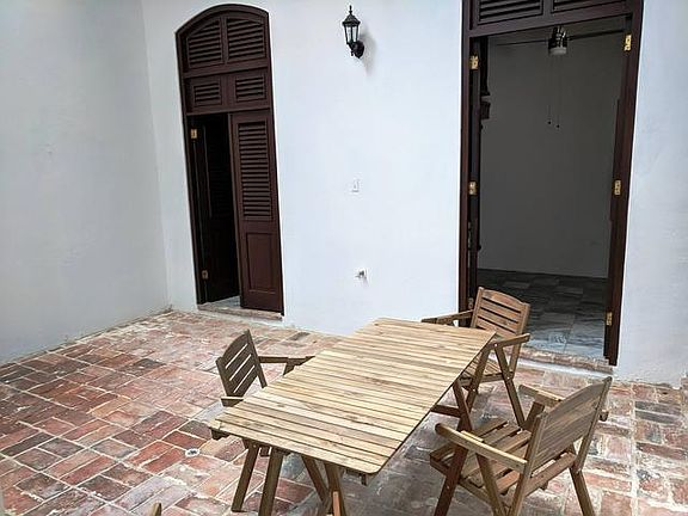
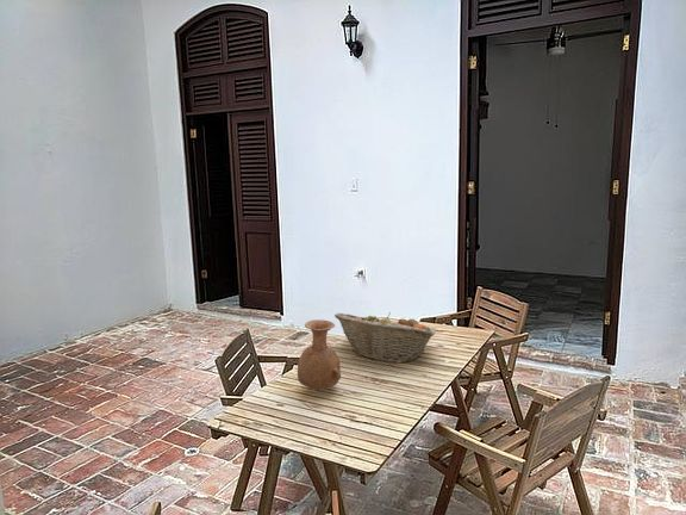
+ fruit basket (383, 331)
+ vase (318, 356)
